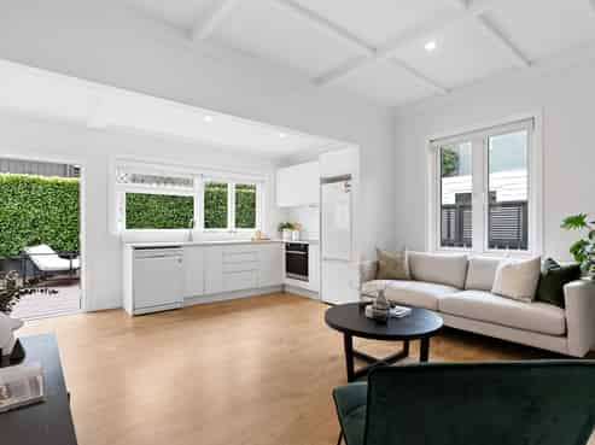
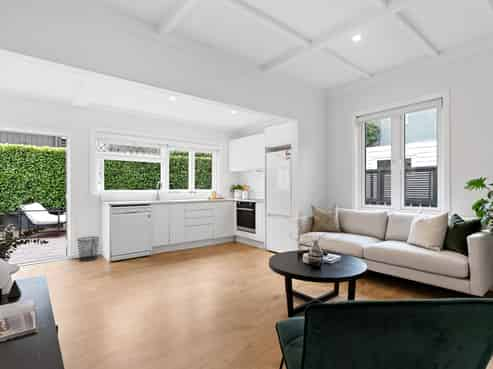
+ waste bin (88, 248)
